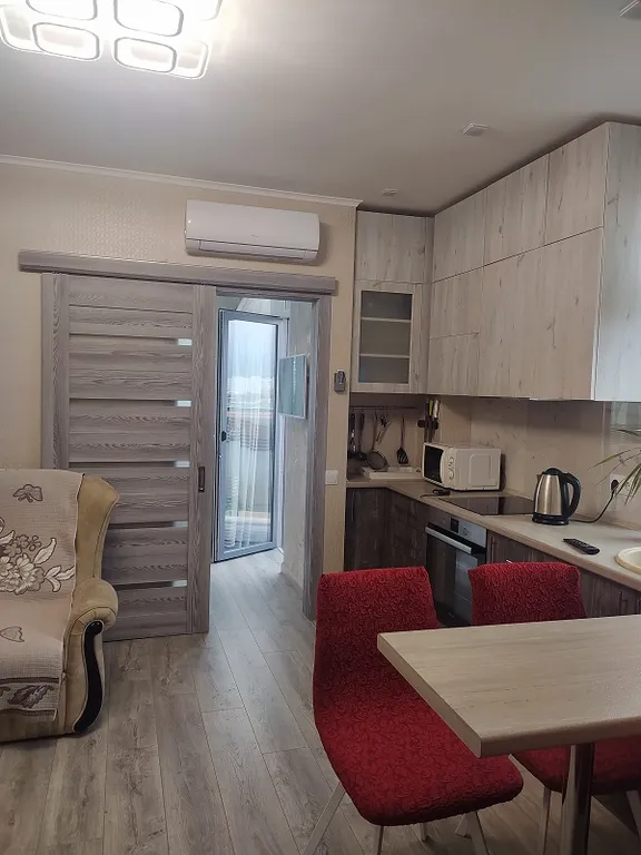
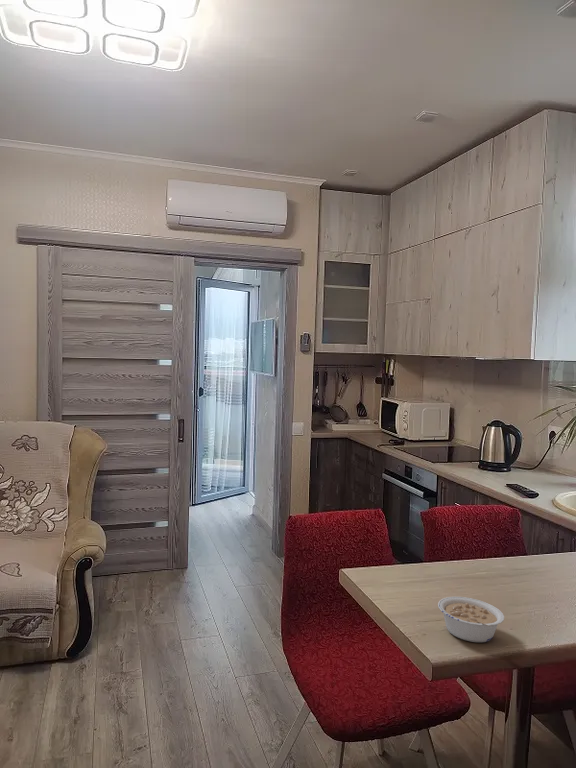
+ legume (472, 619)
